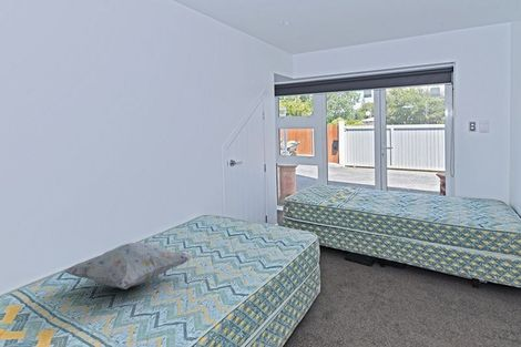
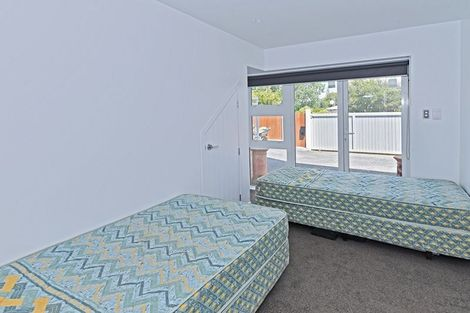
- decorative pillow (132, 264)
